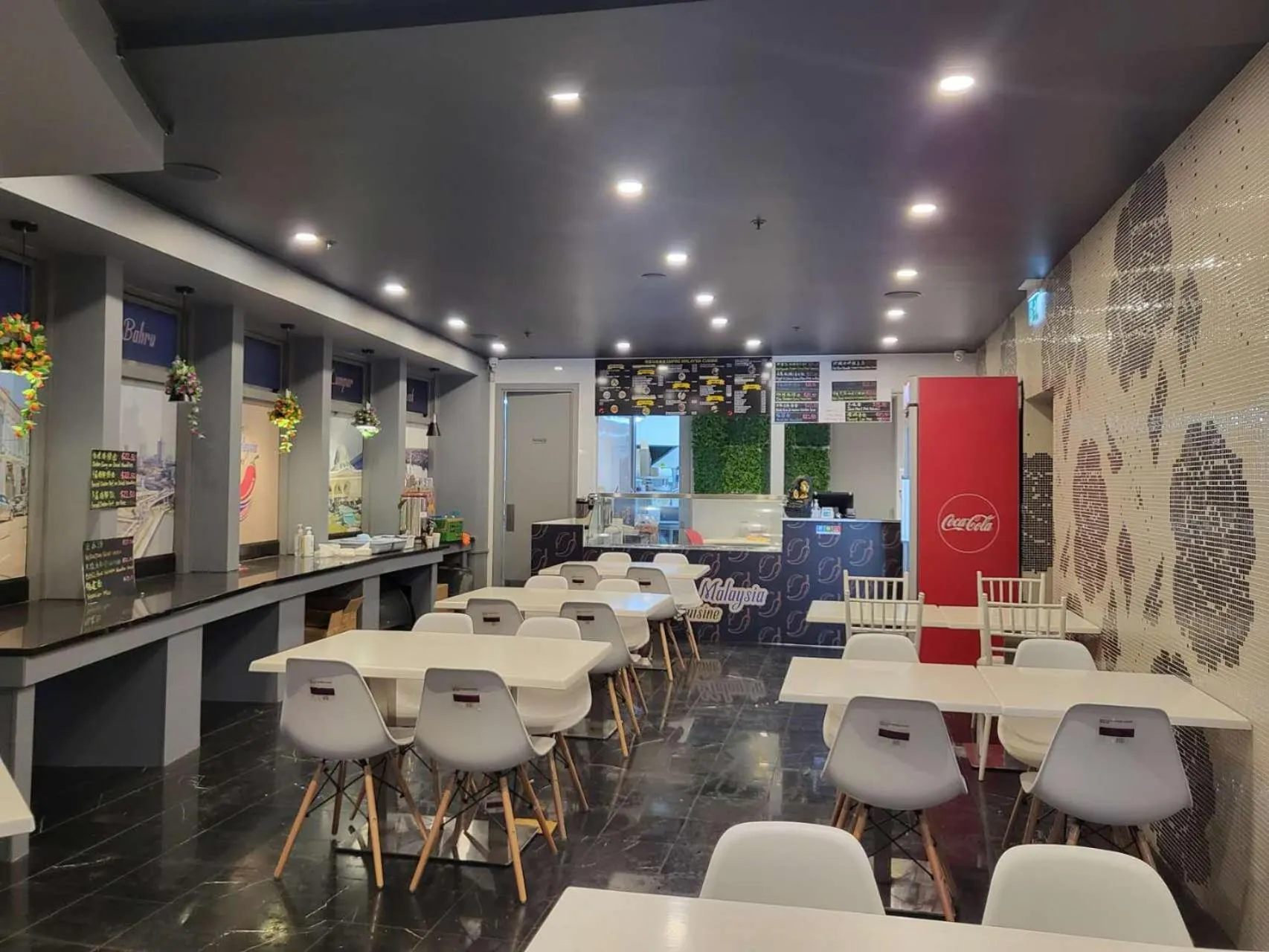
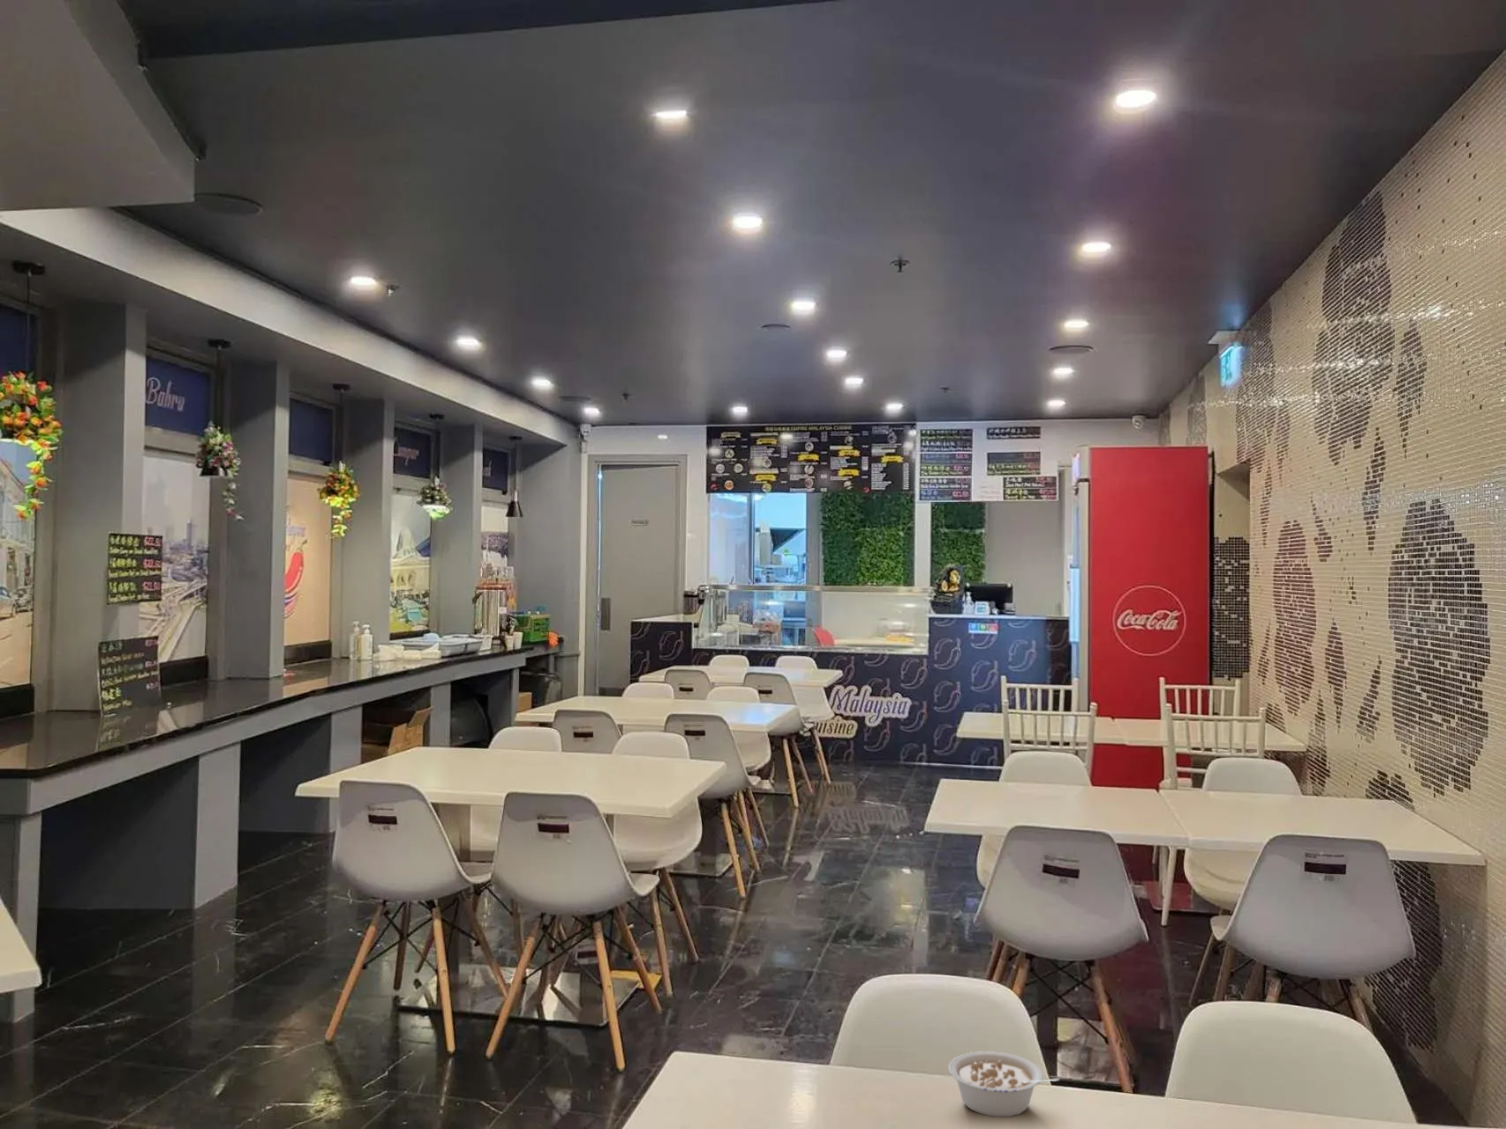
+ legume (998, 1083)
